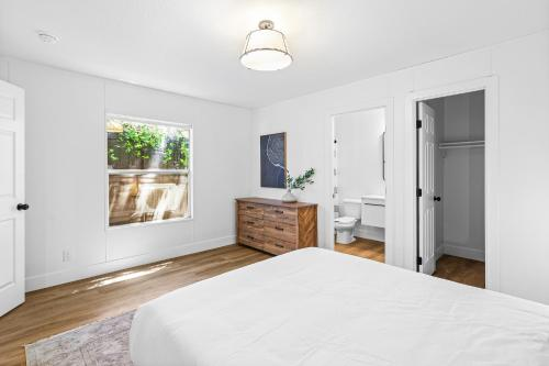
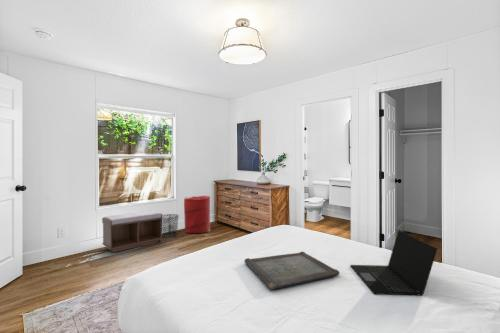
+ waste bin (169, 225)
+ bench (133, 229)
+ laundry hamper (197, 213)
+ serving tray (289, 267)
+ laptop (390, 258)
